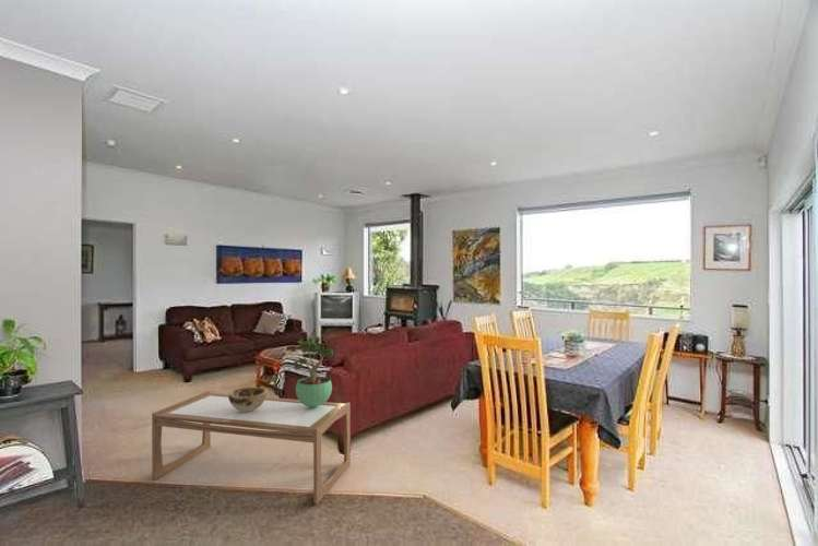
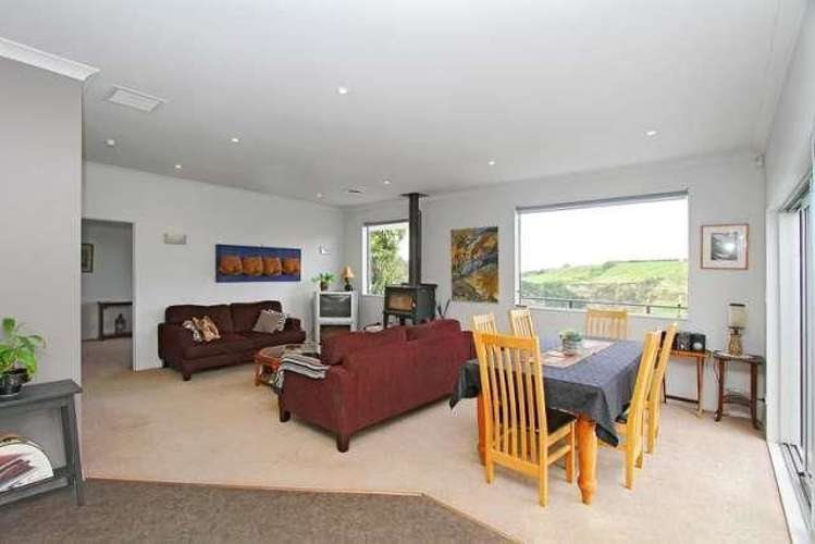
- potted plant (315, 369)
- decorative bowl (247, 399)
- coffee table (254, 436)
